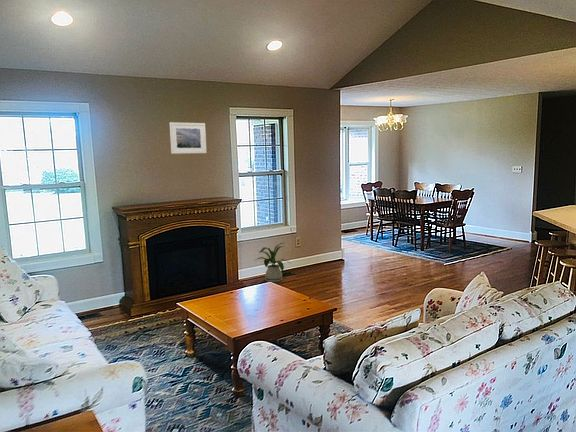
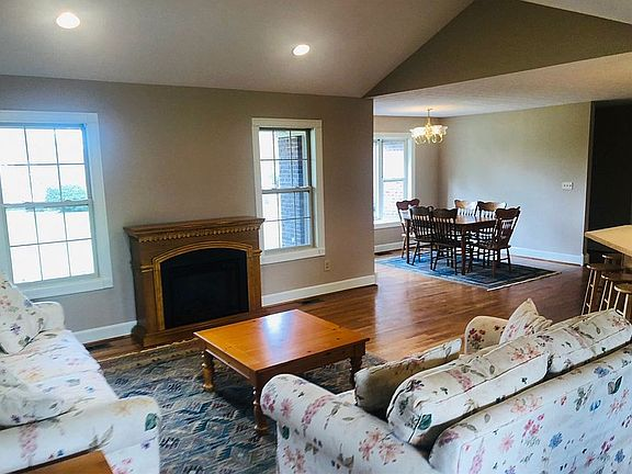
- house plant (272, 260)
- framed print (188, 138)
